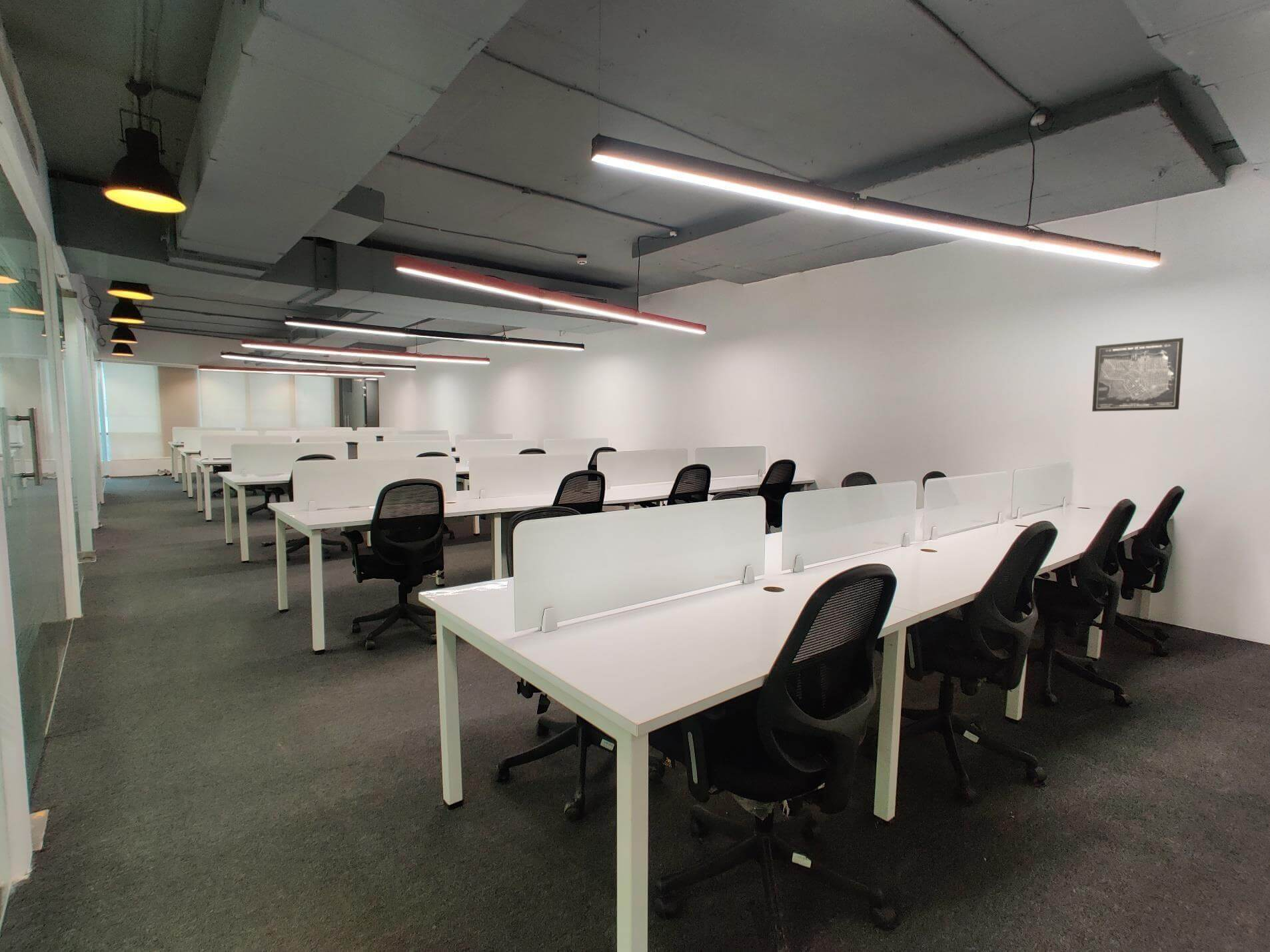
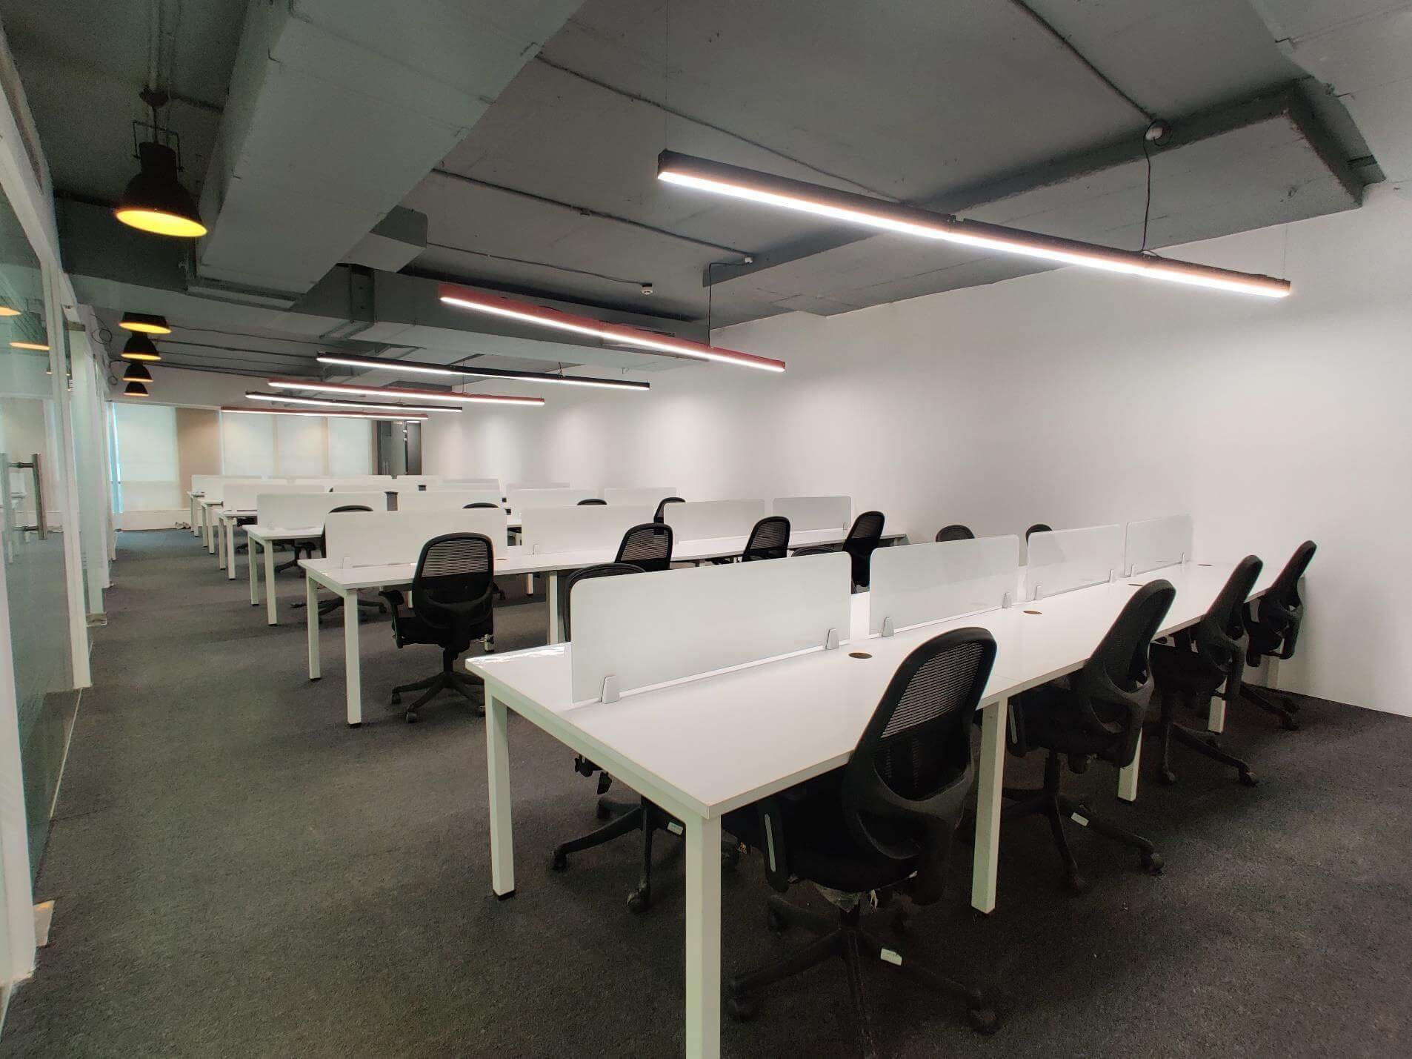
- wall art (1135, 376)
